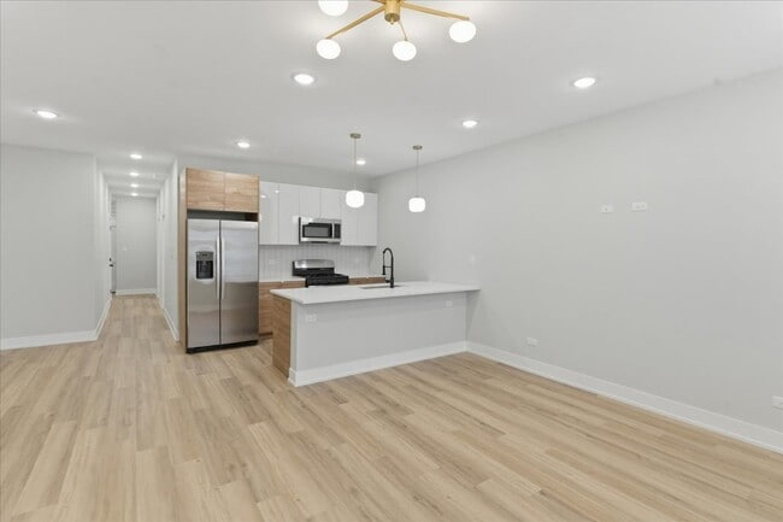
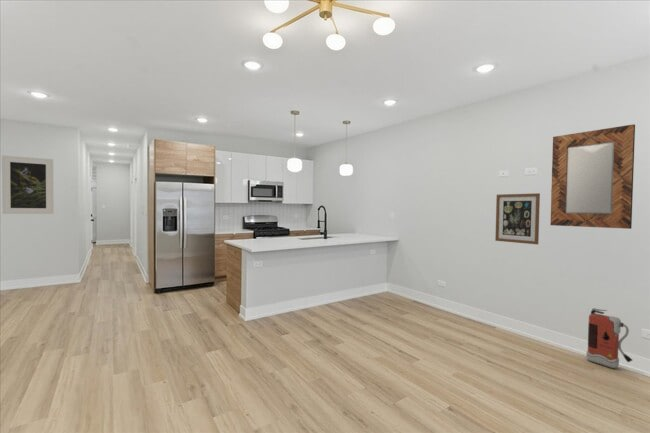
+ fire extinguisher (609, 338)
+ wall art (516, 218)
+ home mirror (589, 179)
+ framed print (28, 185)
